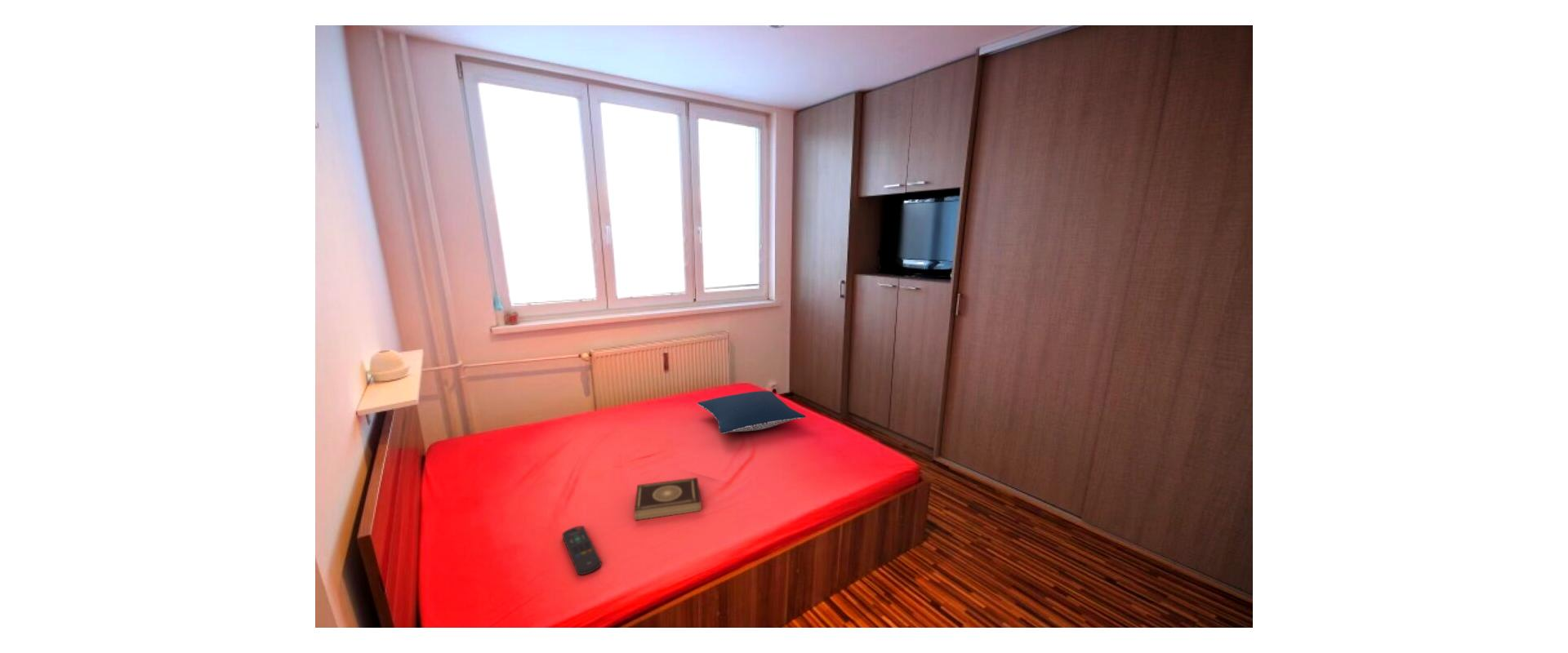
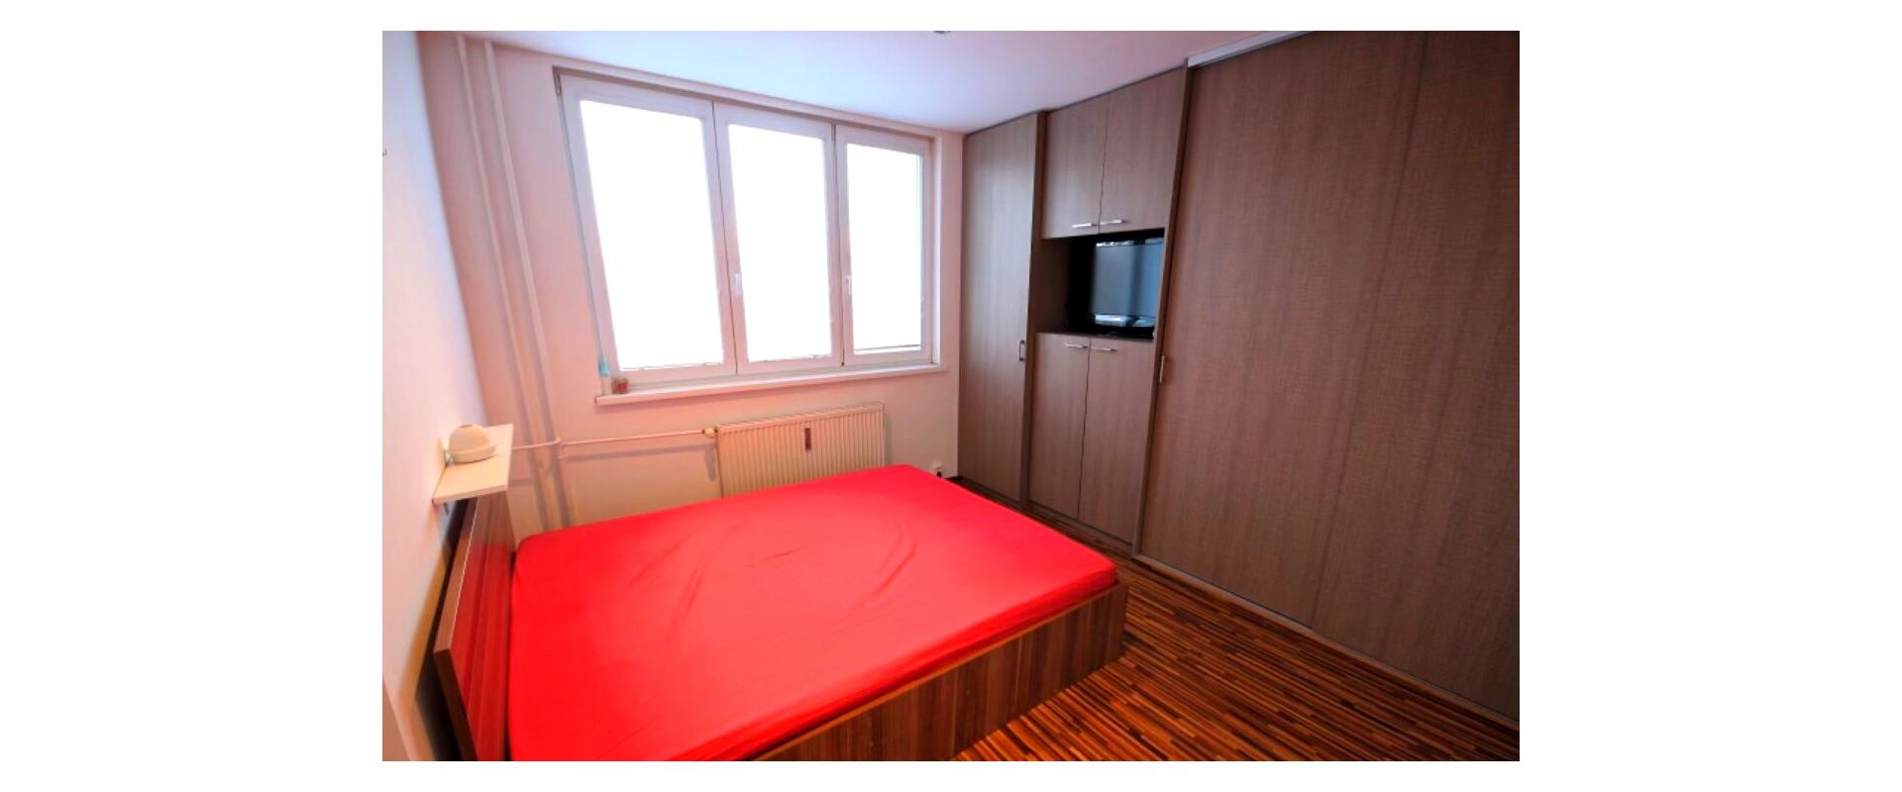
- book (668, 497)
- remote control (581, 548)
- pillow (749, 410)
